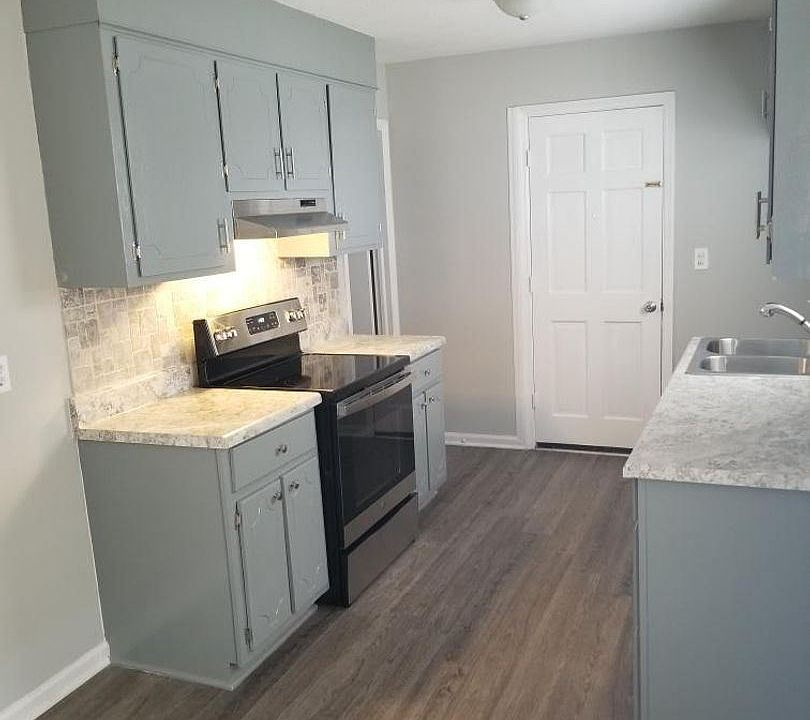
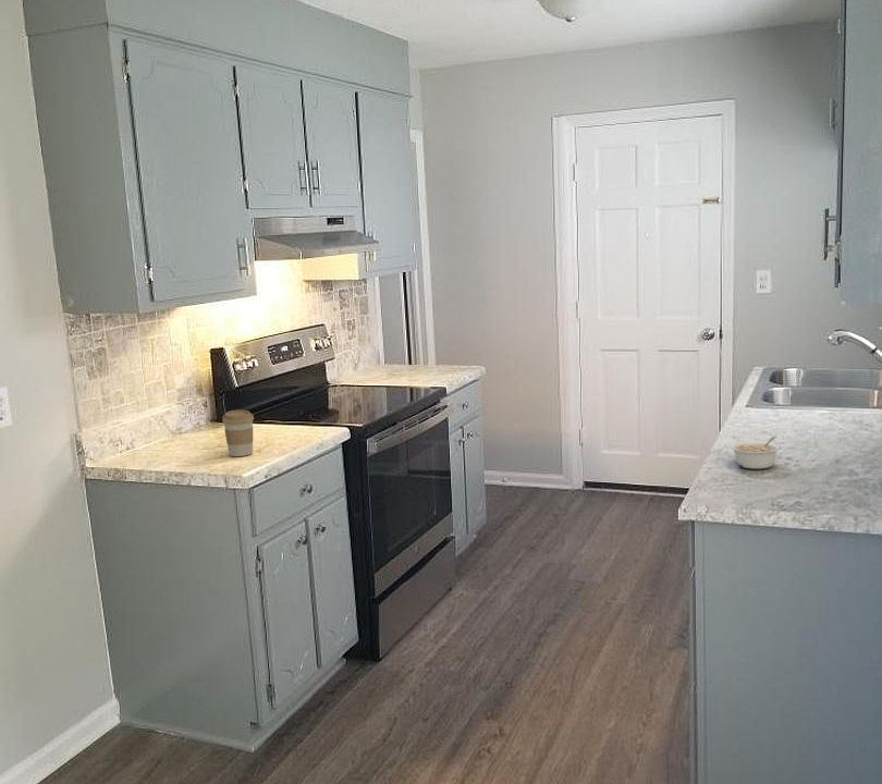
+ coffee cup (238, 432)
+ legume (755, 453)
